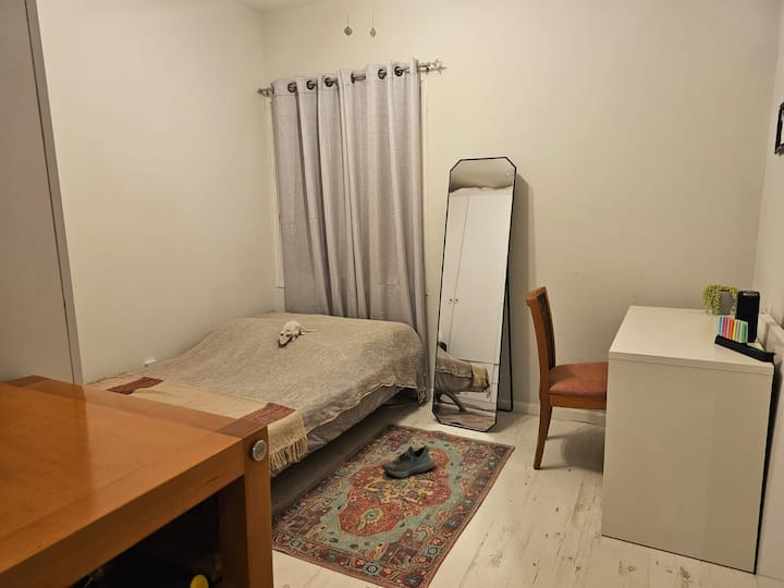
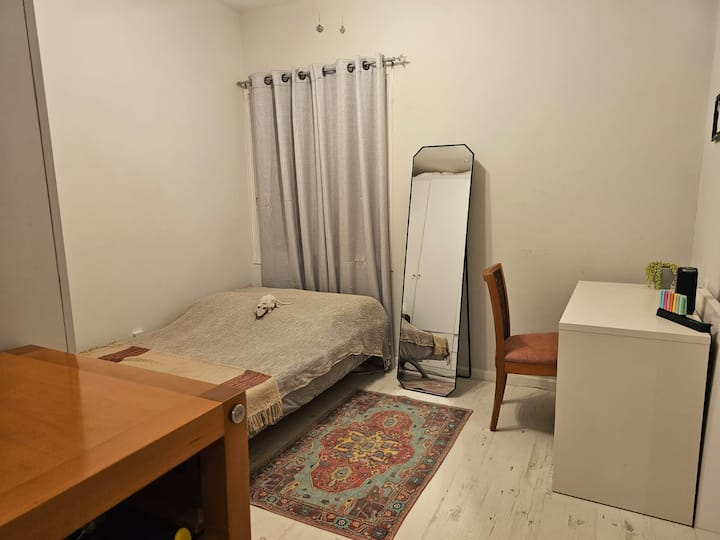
- shoe (408, 458)
